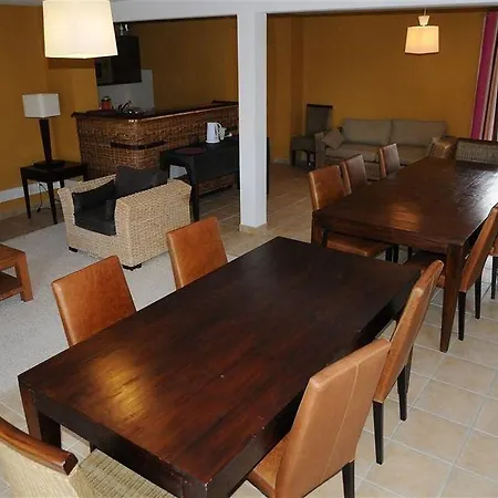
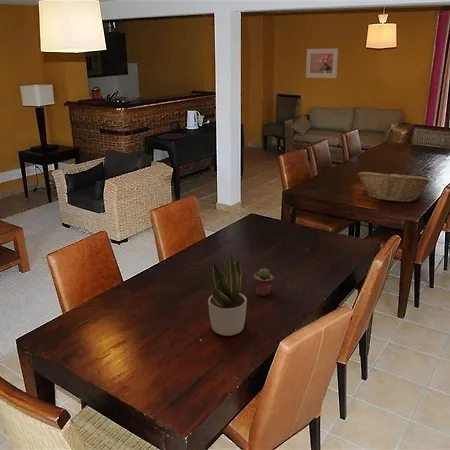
+ fruit basket (391, 183)
+ potted plant (228, 288)
+ potted succulent (263, 281)
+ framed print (321, 63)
